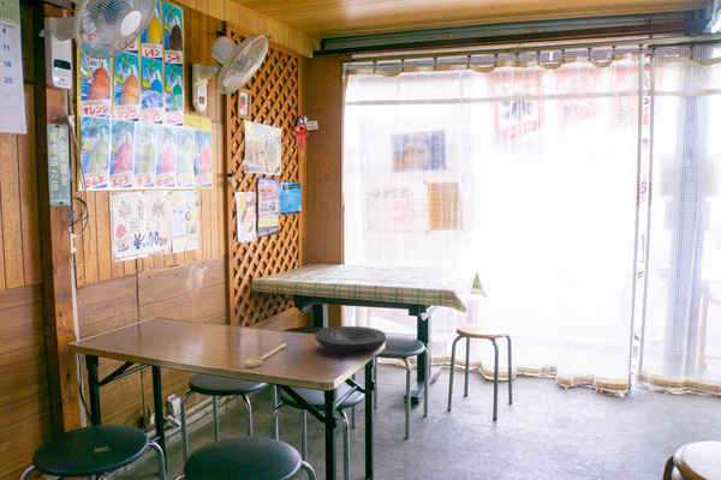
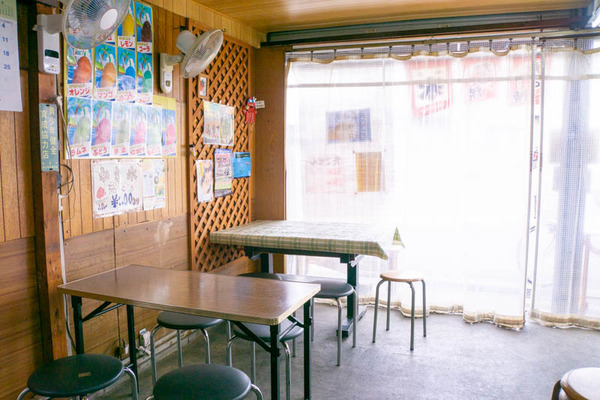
- plate (350, 342)
- spoon (268, 354)
